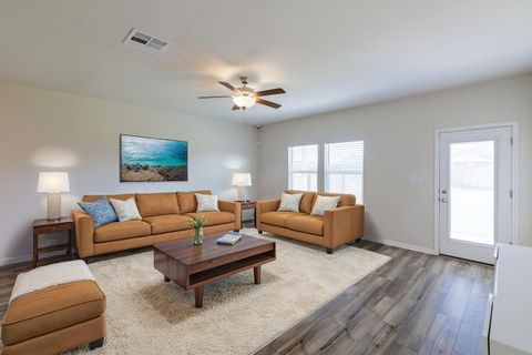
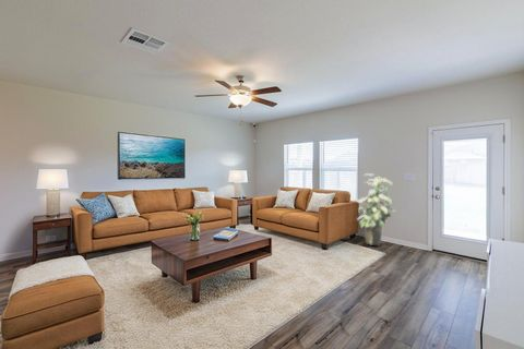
+ indoor plant (373, 208)
